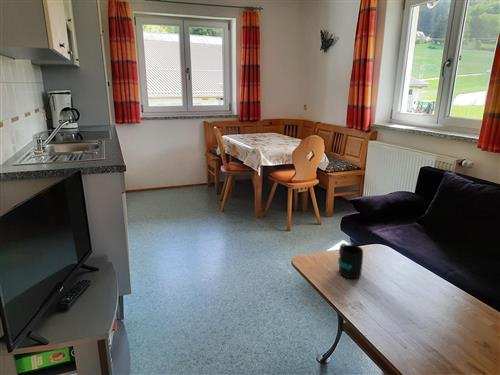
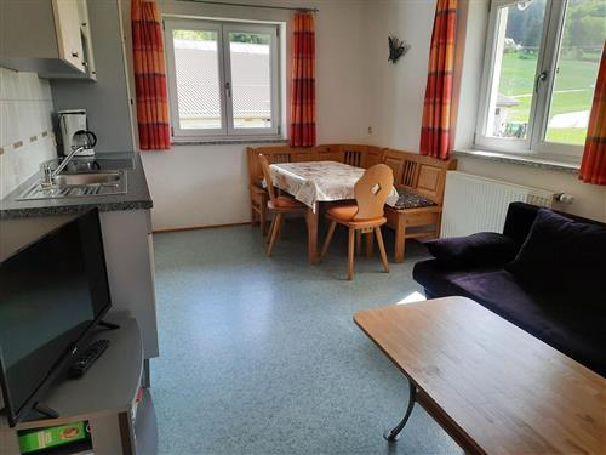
- mug (347, 259)
